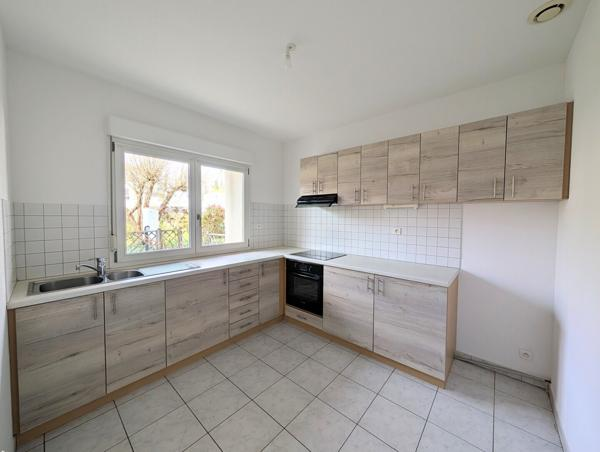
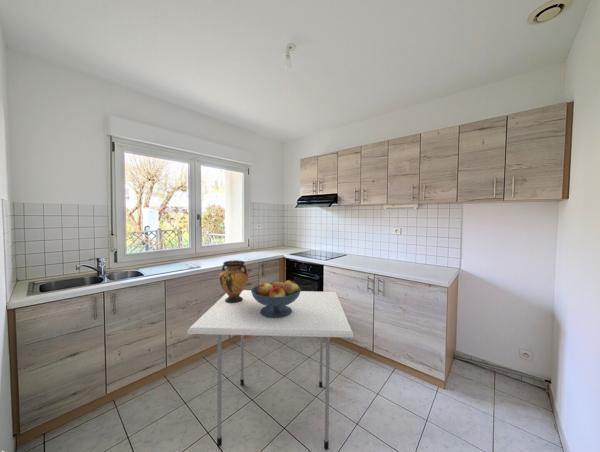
+ dining table (276, 335)
+ vase (233, 280)
+ fruit bowl (276, 296)
